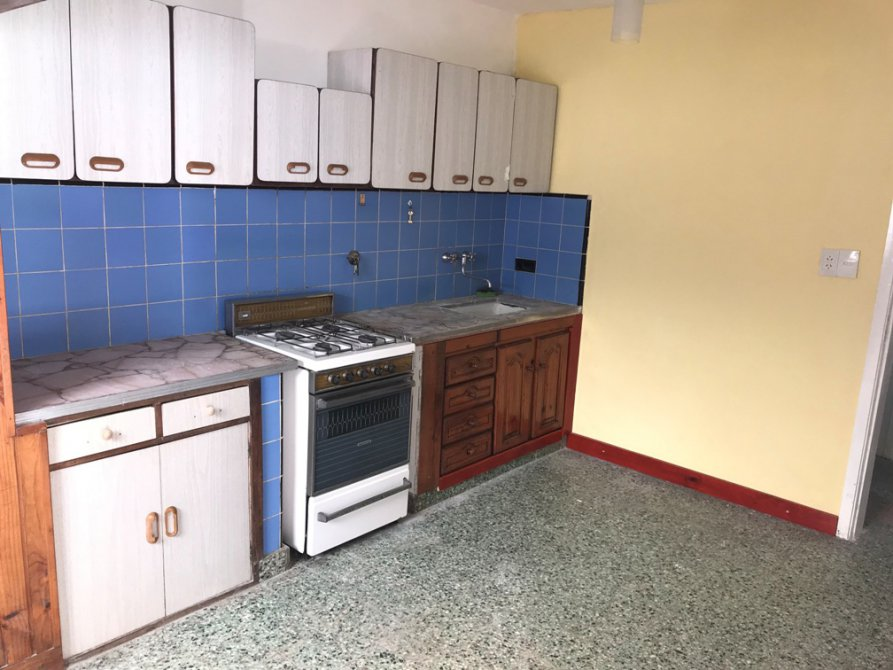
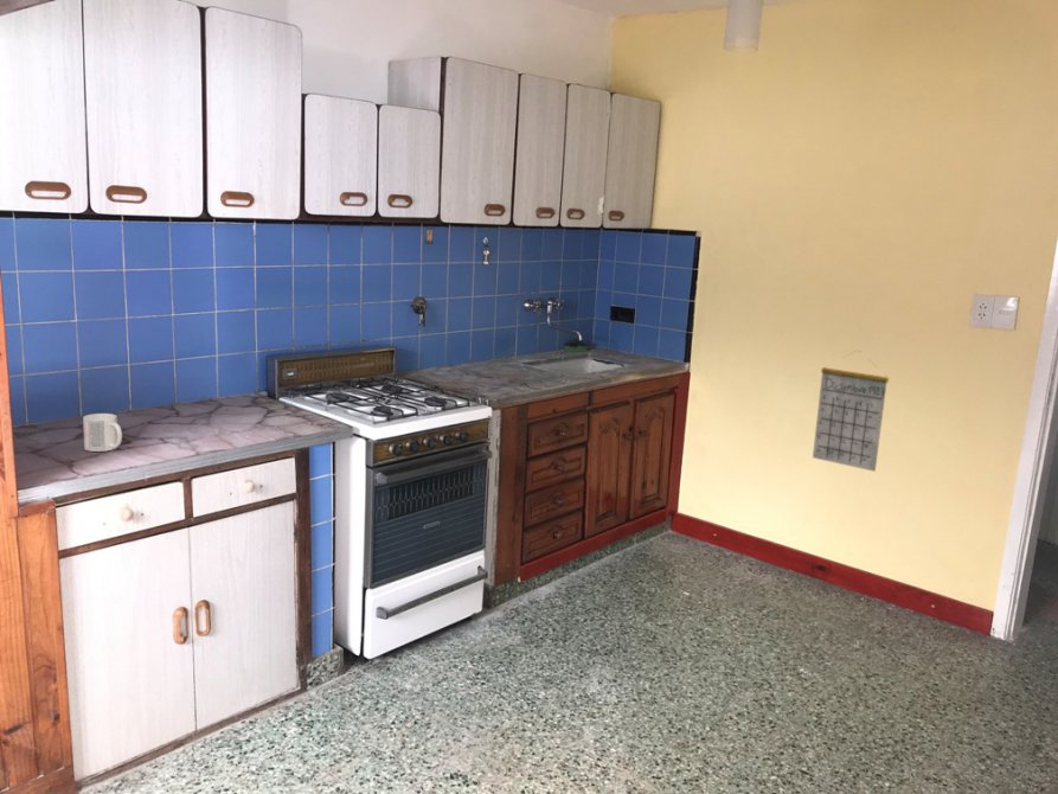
+ calendar (849, 408)
+ mug (104, 433)
